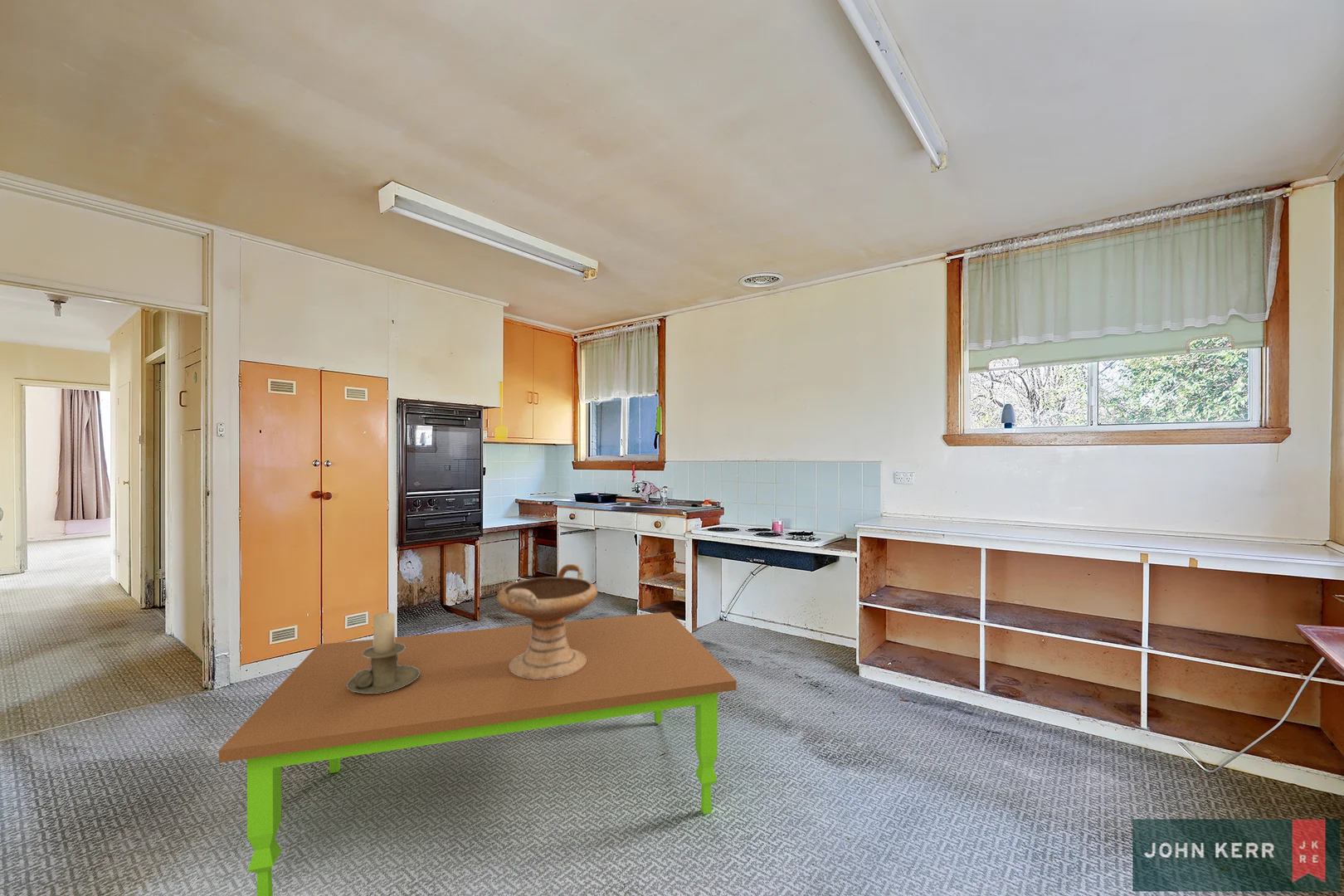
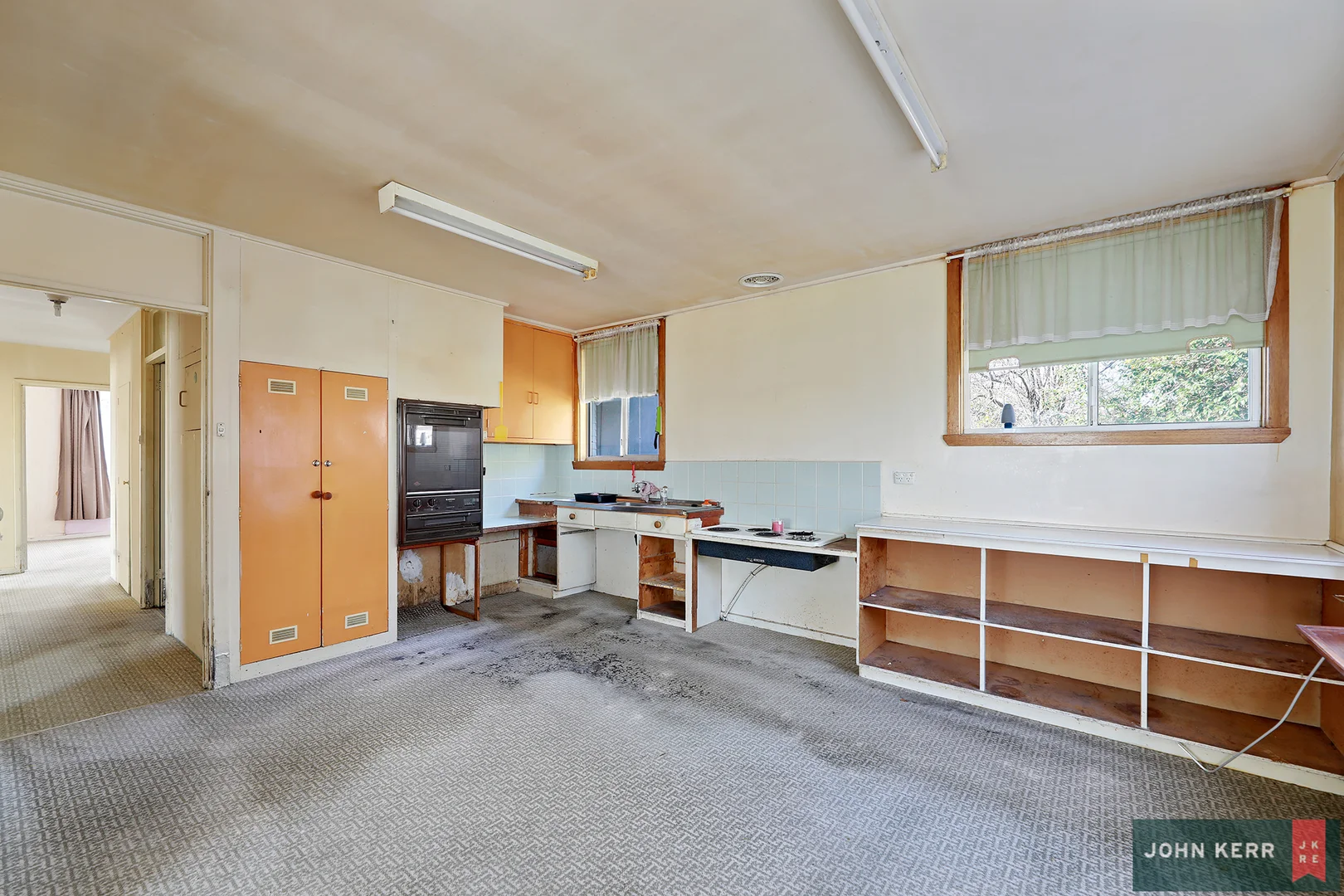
- candle holder (384, 647)
- decorative bowl (548, 619)
- dining table (510, 725)
